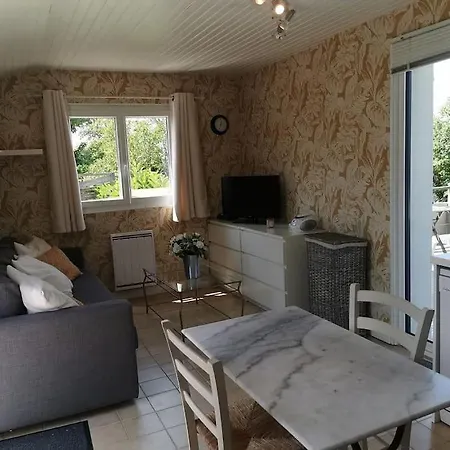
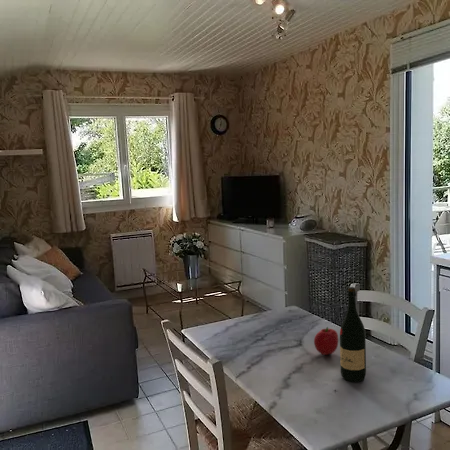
+ fruit (326, 340)
+ wine bottle (352, 332)
